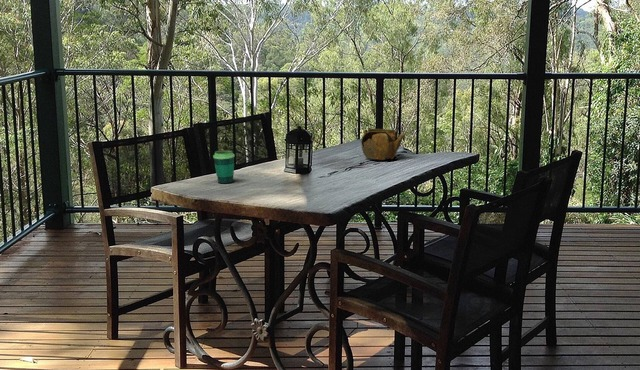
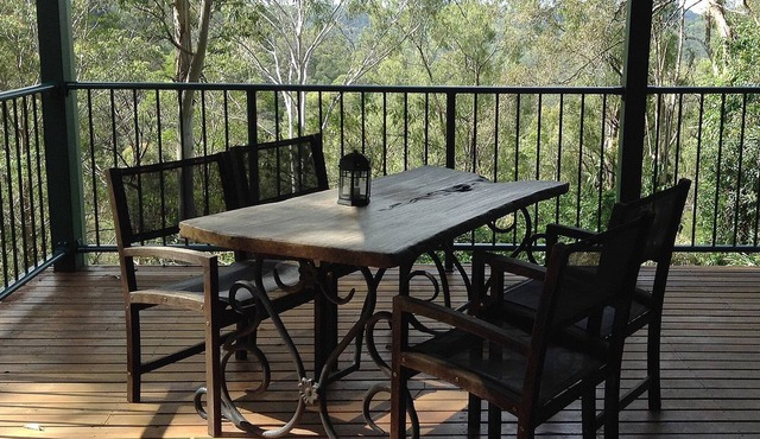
- cup (224, 166)
- teapot (383, 144)
